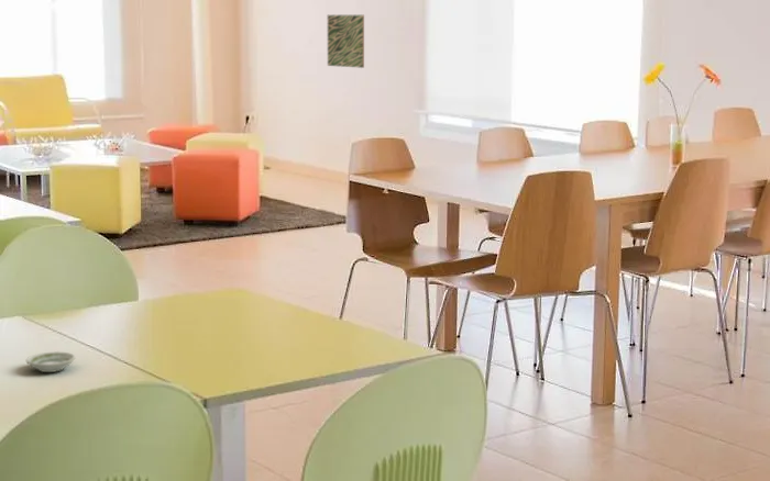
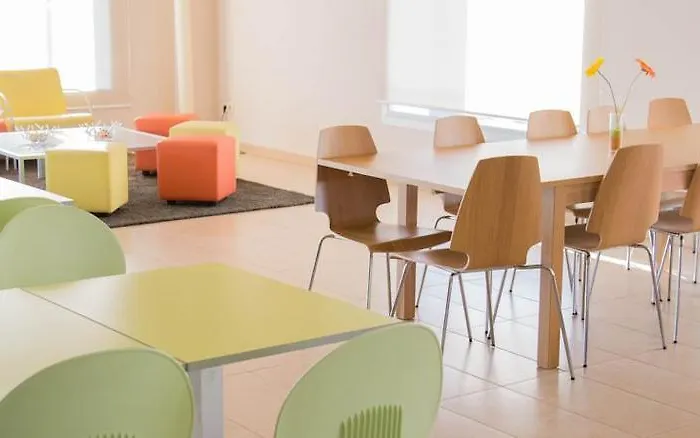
- wall art (345, 41)
- saucer (51, 362)
